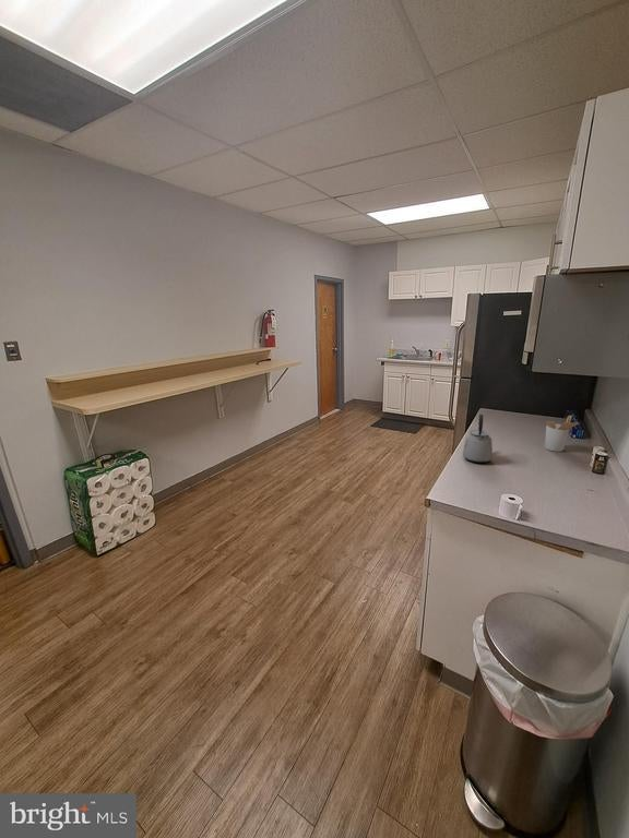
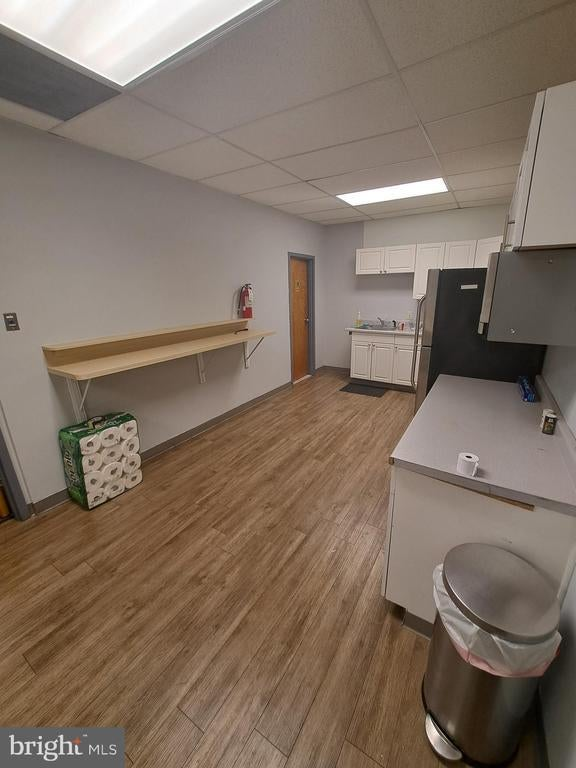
- utensil holder (560, 433)
- kettle (478, 435)
